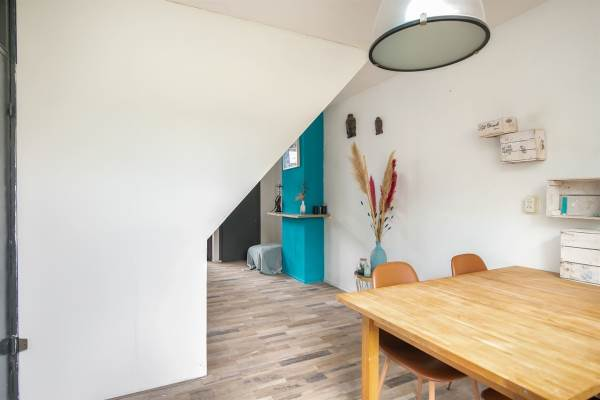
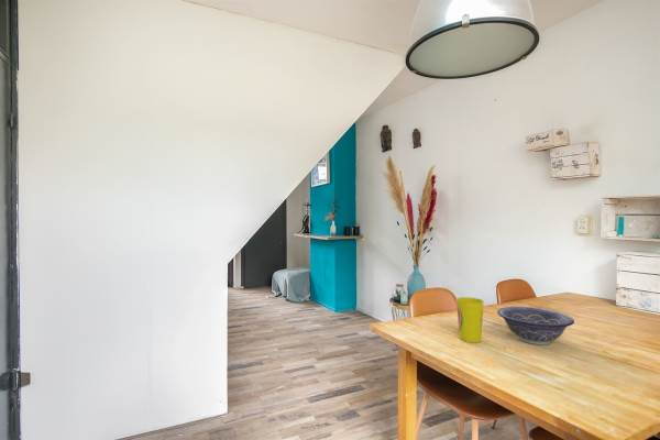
+ cup (470, 319)
+ decorative bowl (534, 327)
